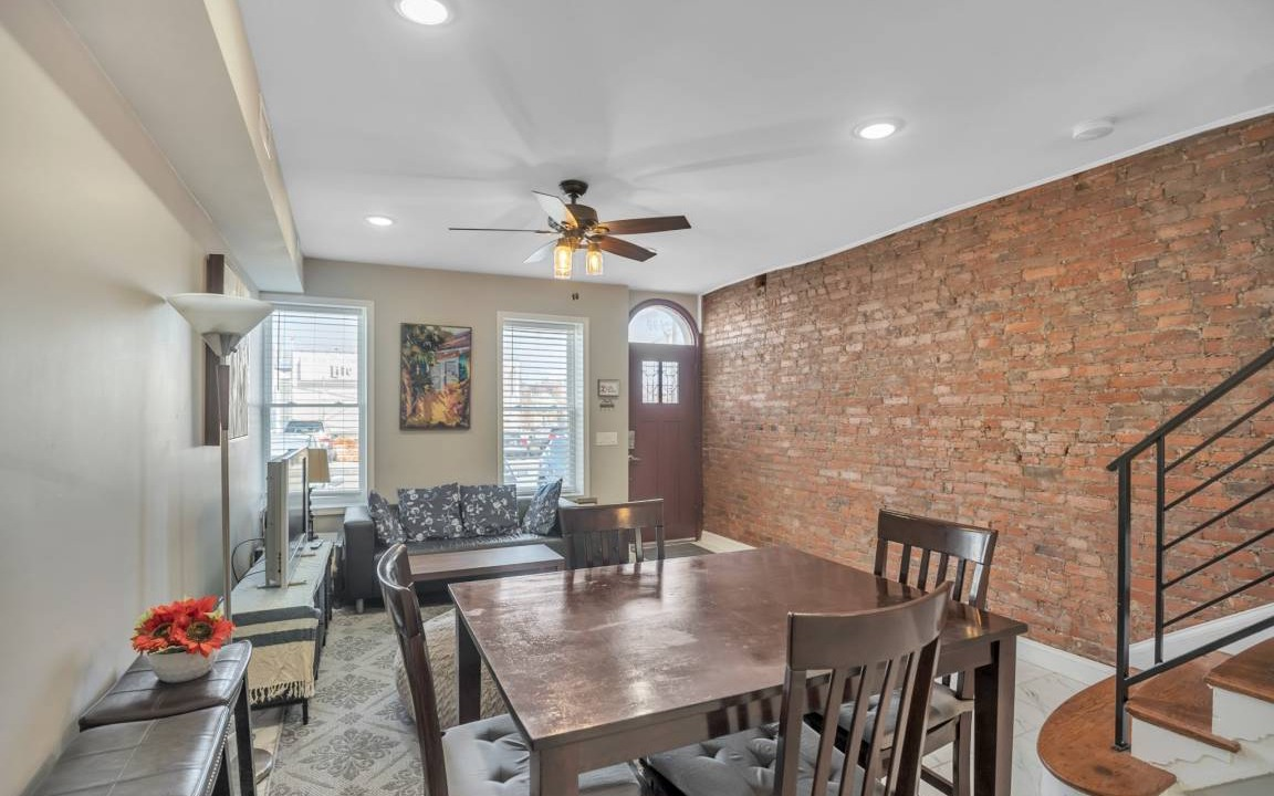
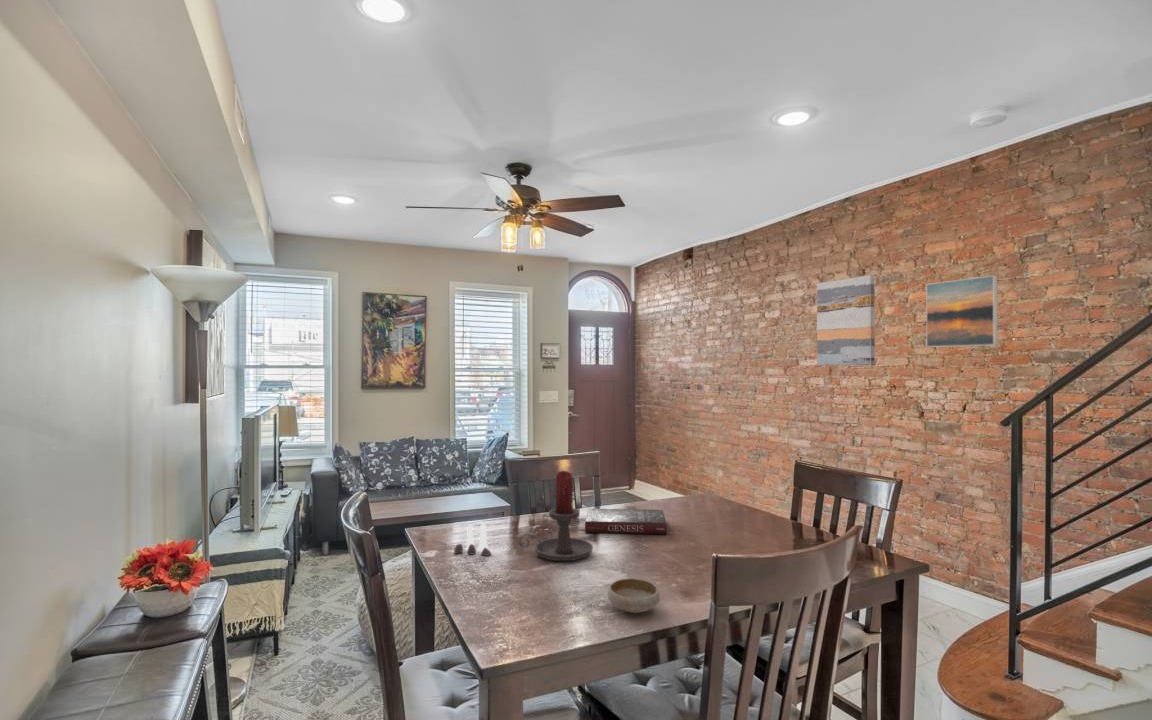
+ book (625, 520)
+ bowl (633, 597)
+ candle holder (555, 512)
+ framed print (960, 313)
+ salt and pepper shaker set (472, 538)
+ wall art (844, 322)
